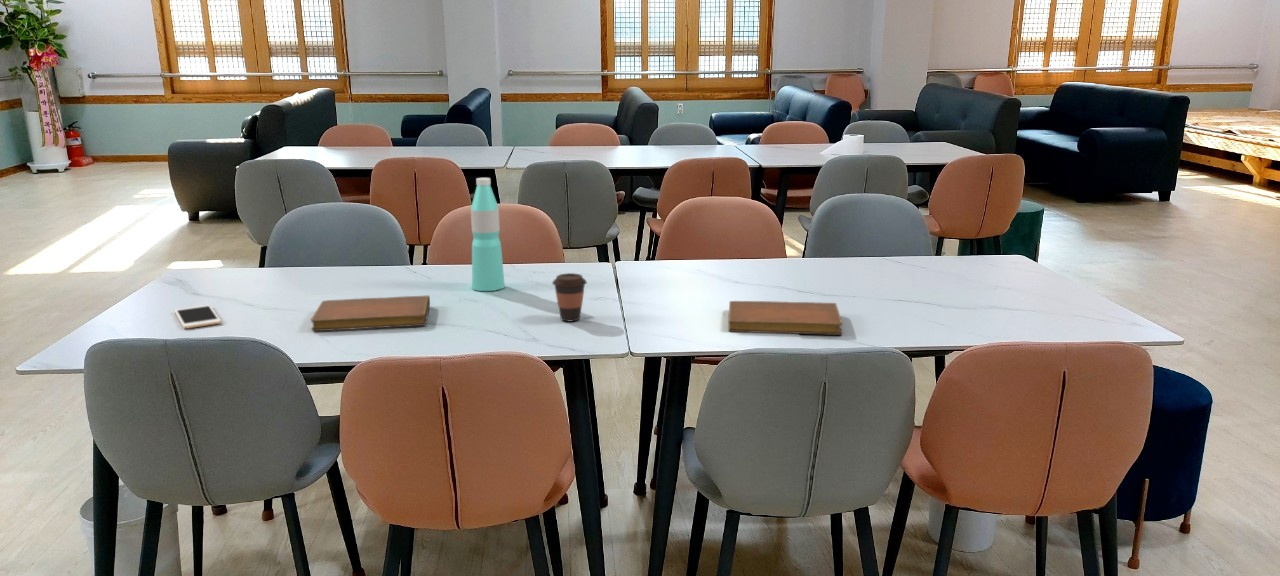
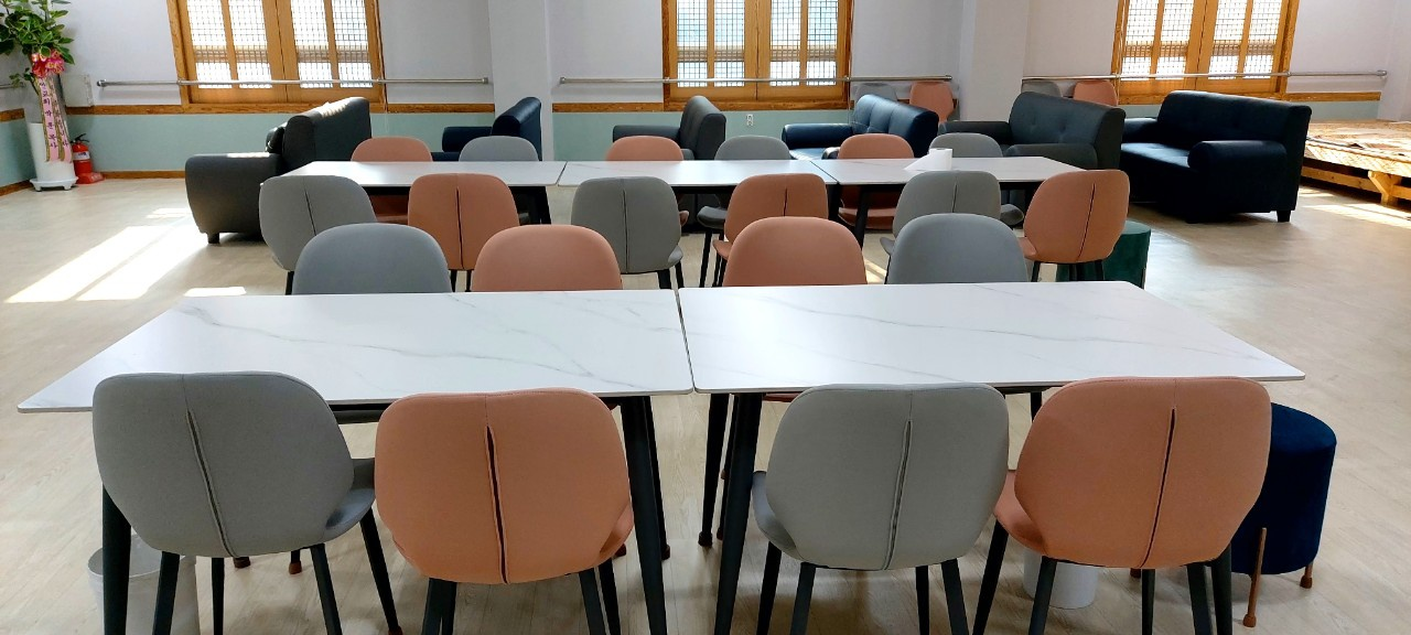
- coffee cup (569, 297)
- notebook (783, 316)
- notebook (372, 312)
- water bottle (485, 233)
- cell phone (197, 316)
